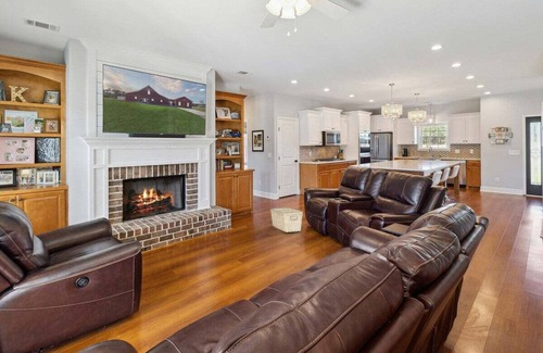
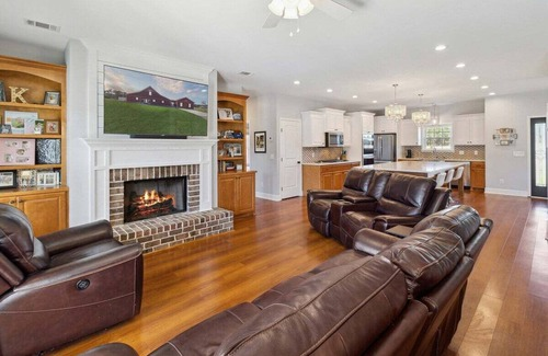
- storage bin (286, 218)
